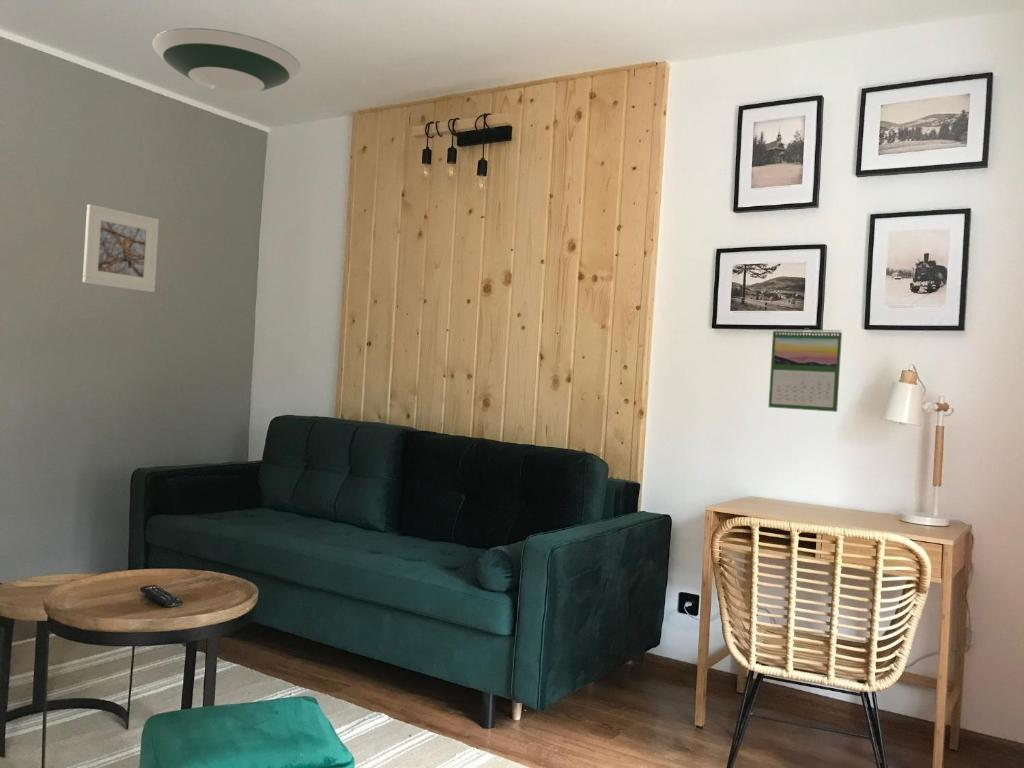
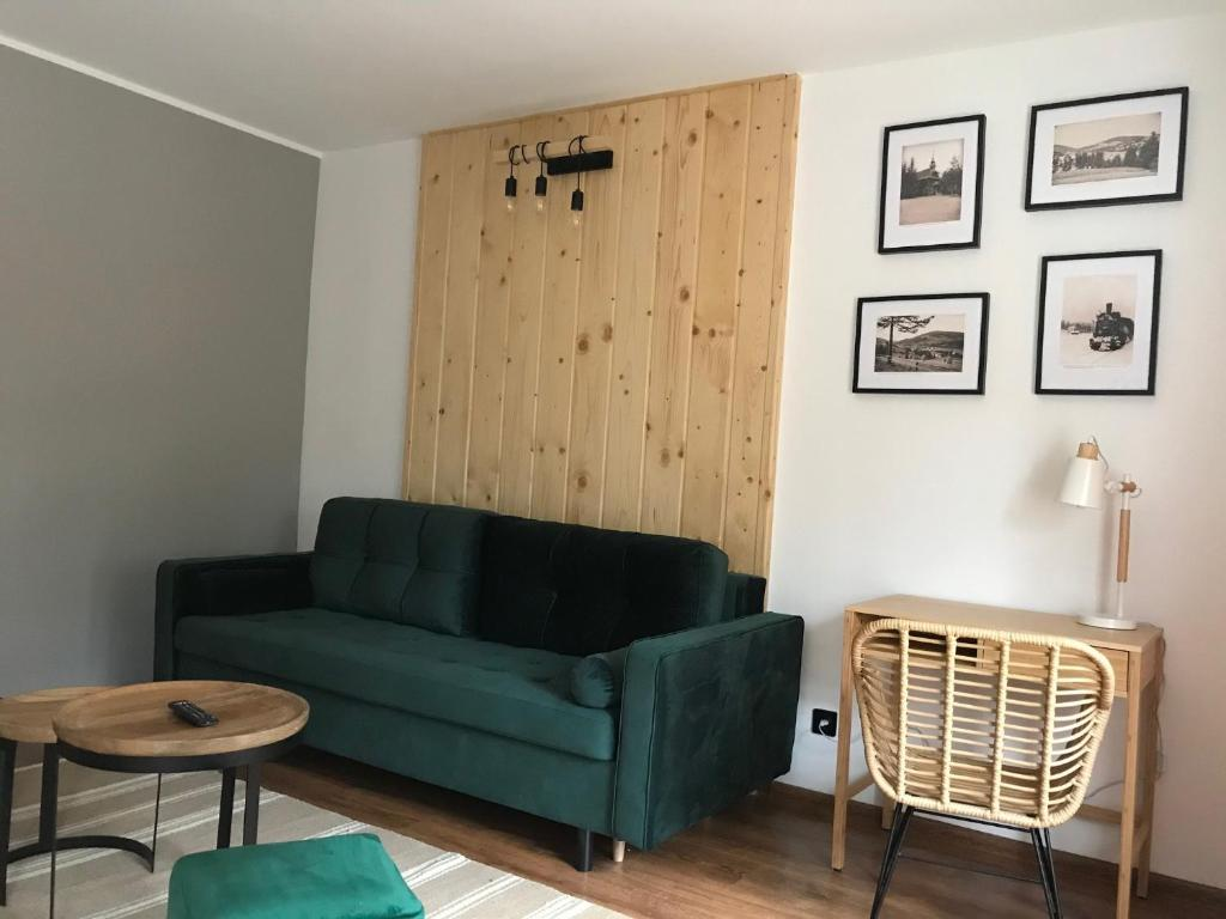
- calendar (804, 368)
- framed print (122, 249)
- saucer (227, 74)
